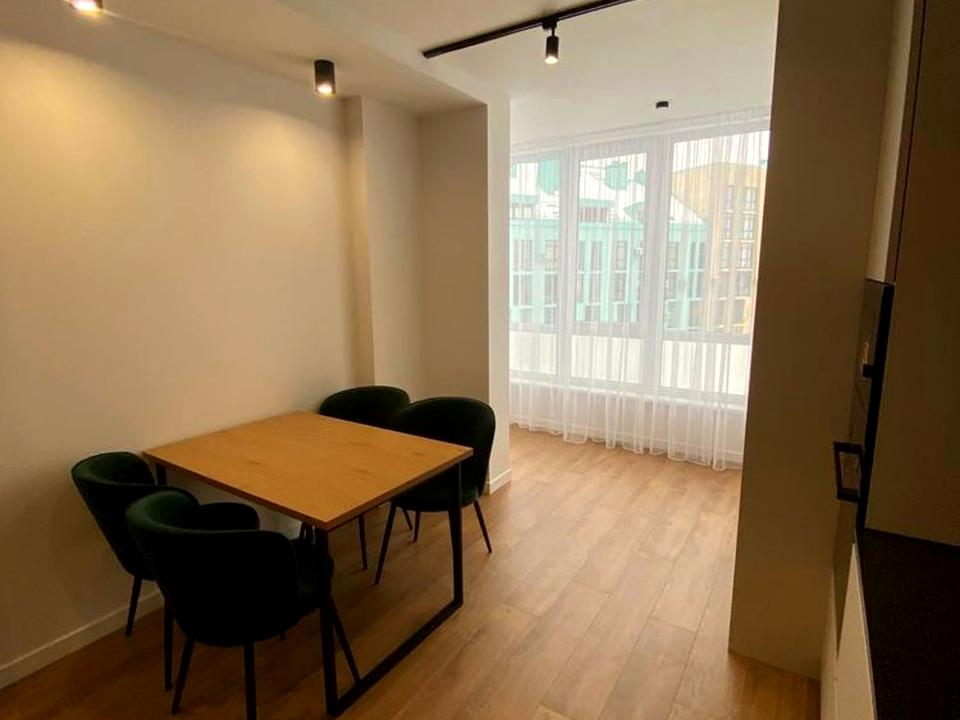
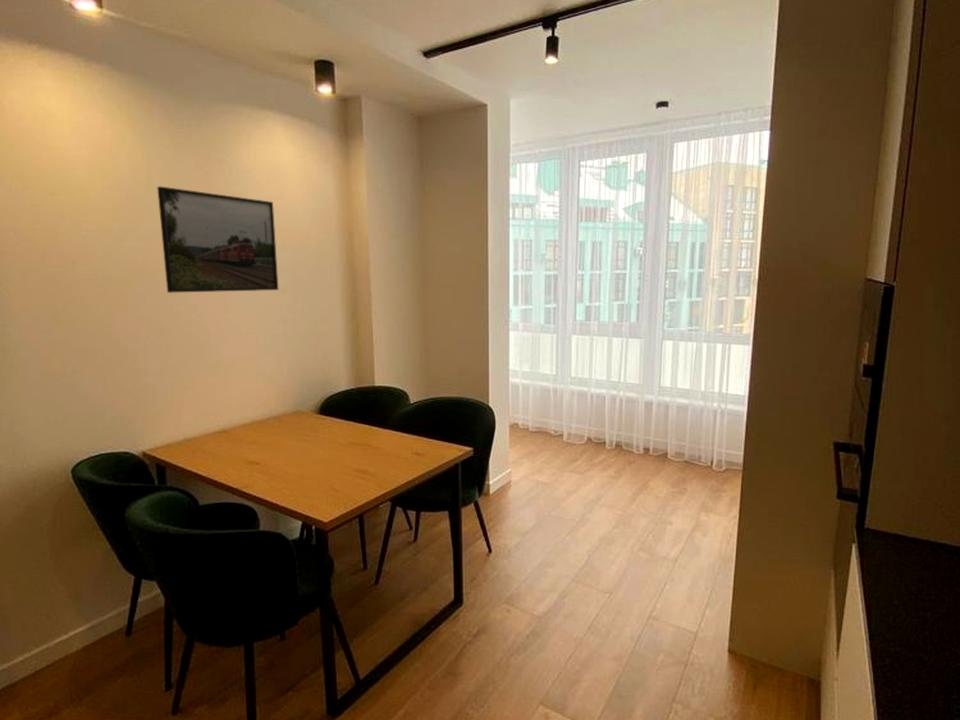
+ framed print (224, 243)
